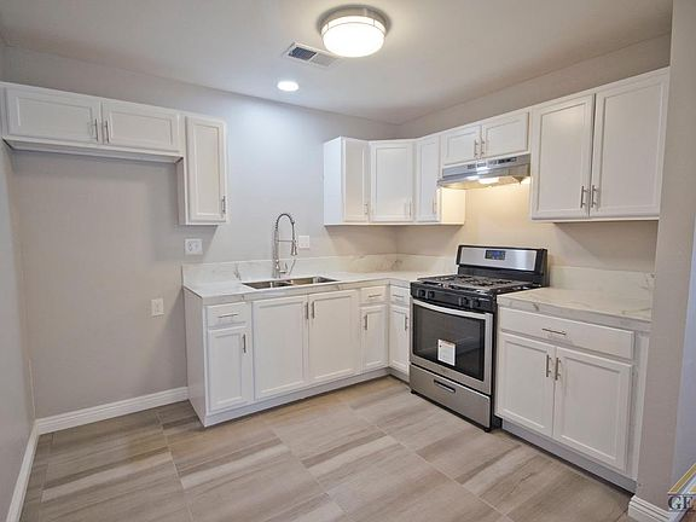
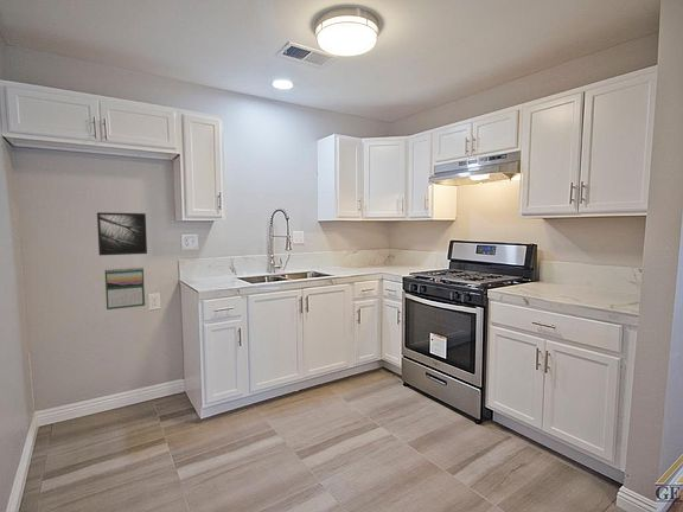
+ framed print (122, 233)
+ calendar (125, 287)
